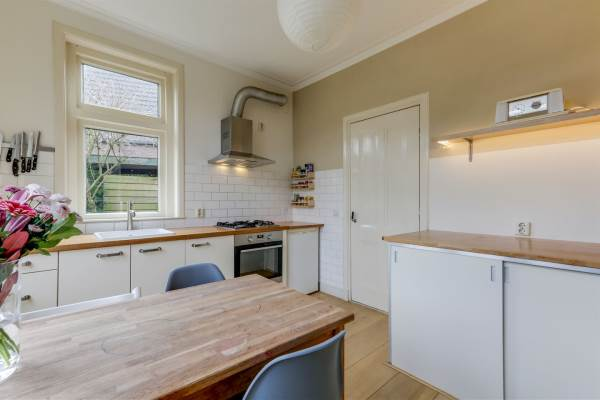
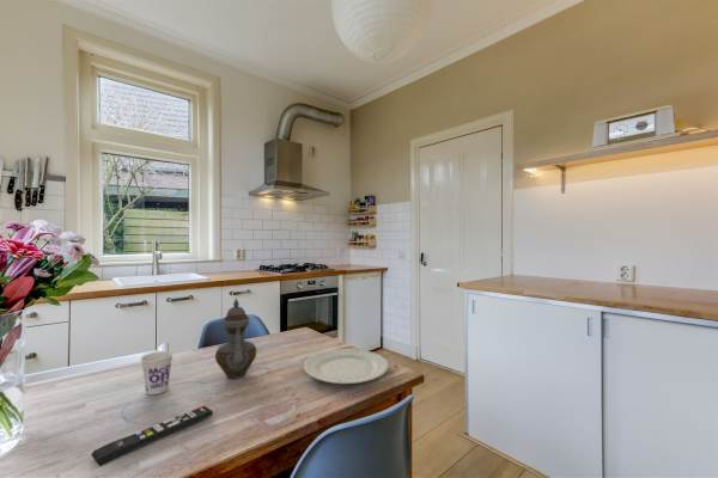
+ remote control (158, 431)
+ chinaware (346, 367)
+ cup (157, 373)
+ teapot (236, 336)
